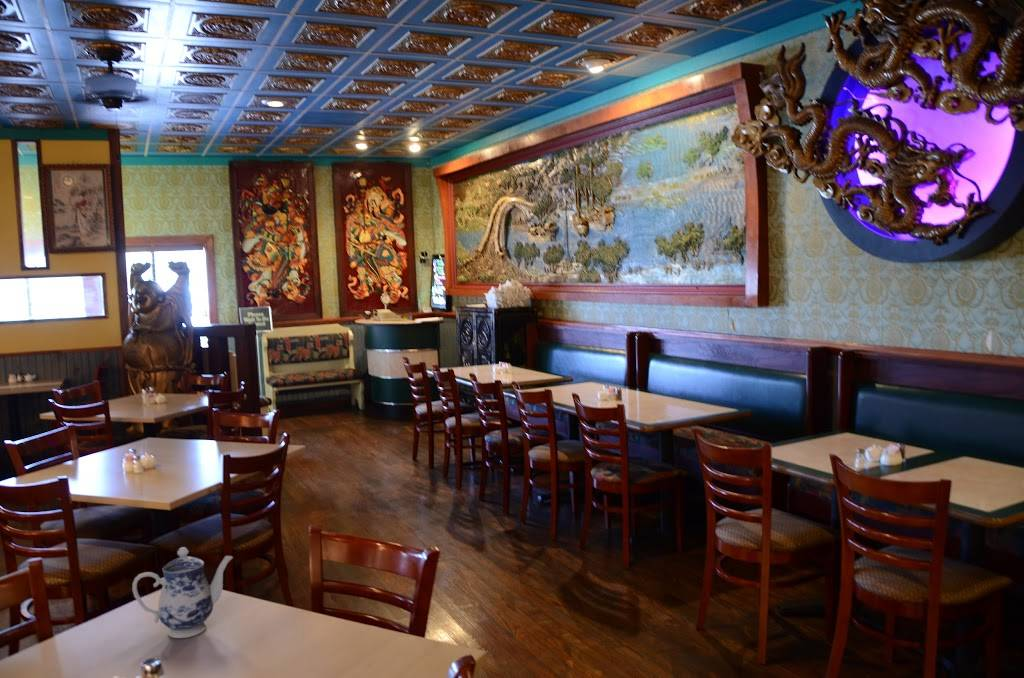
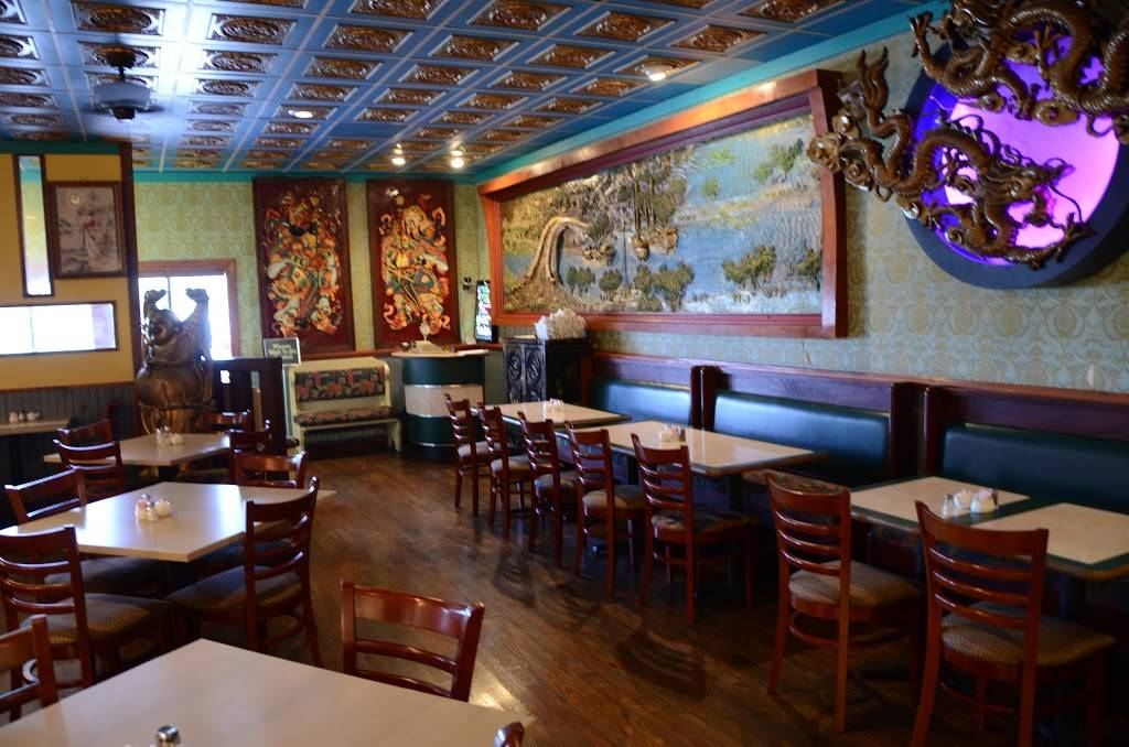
- teapot (185, 589)
